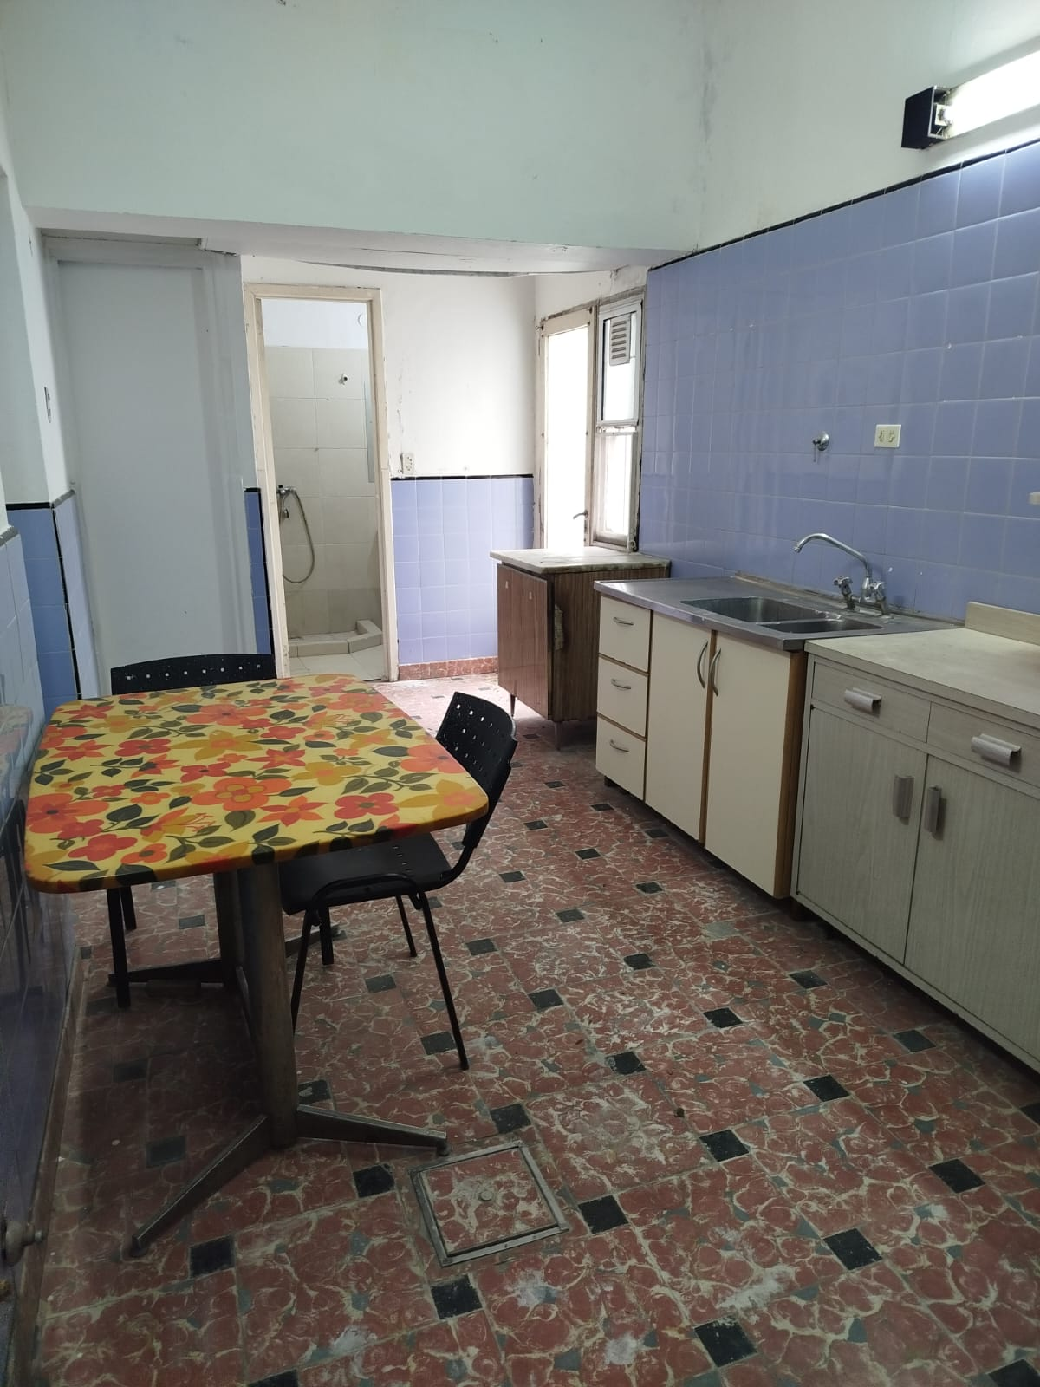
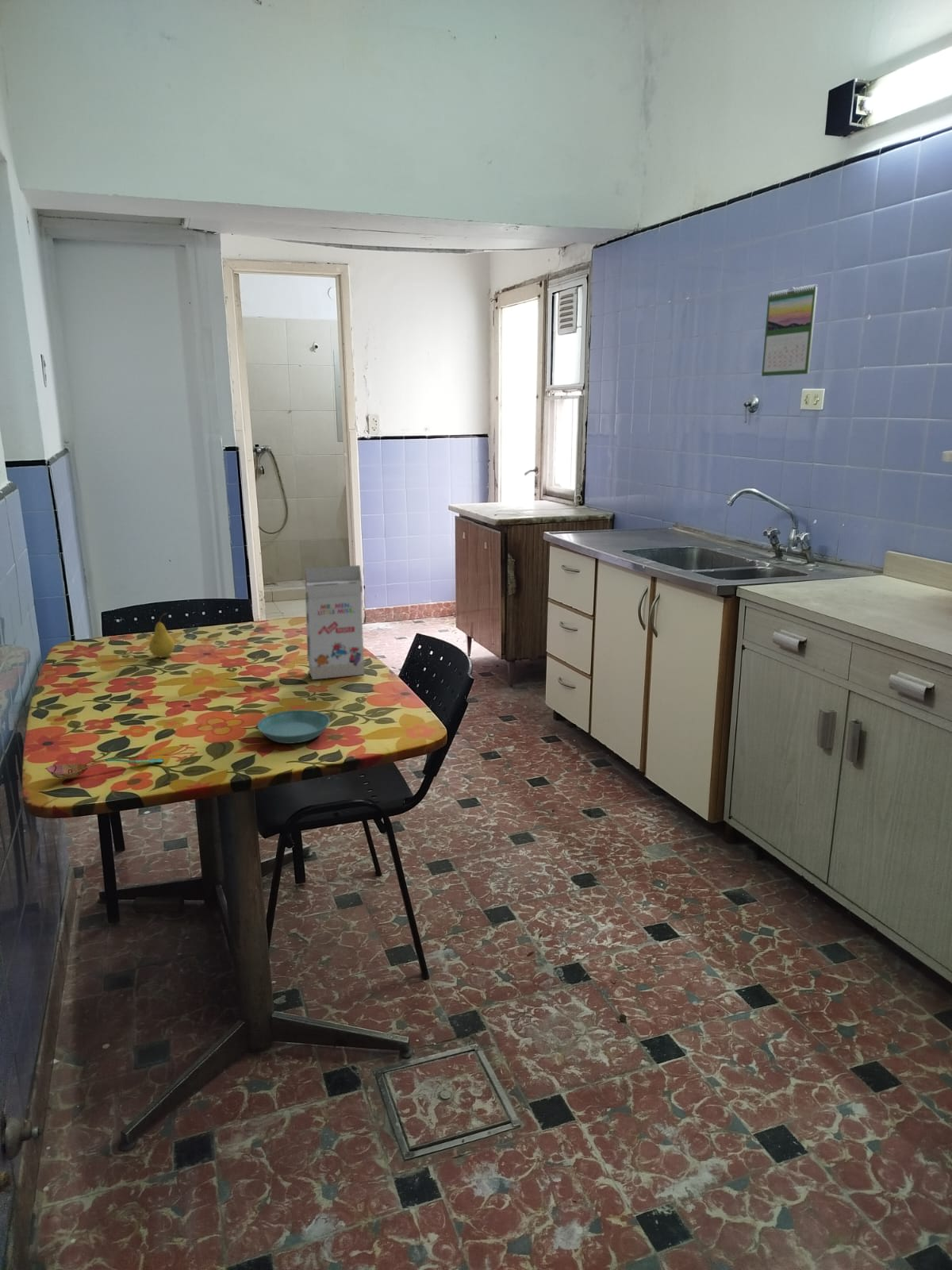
+ soupspoon (106, 760)
+ fruit (160, 635)
+ gift box (334, 620)
+ calendar (788, 331)
+ saucer (294, 728)
